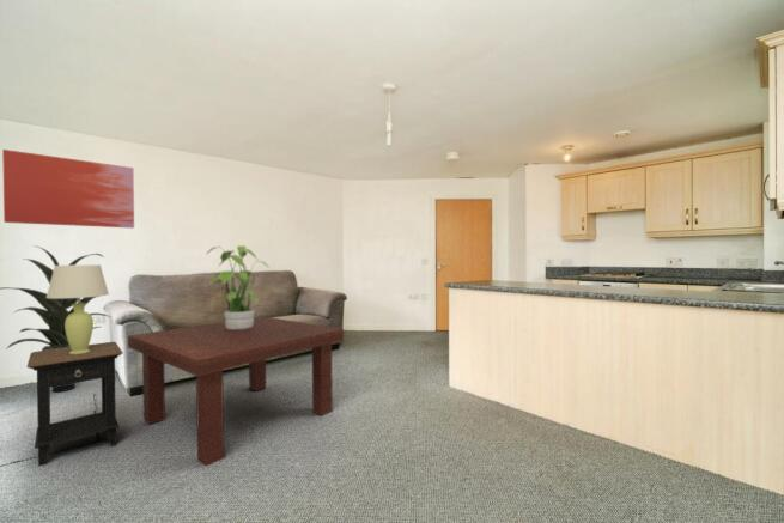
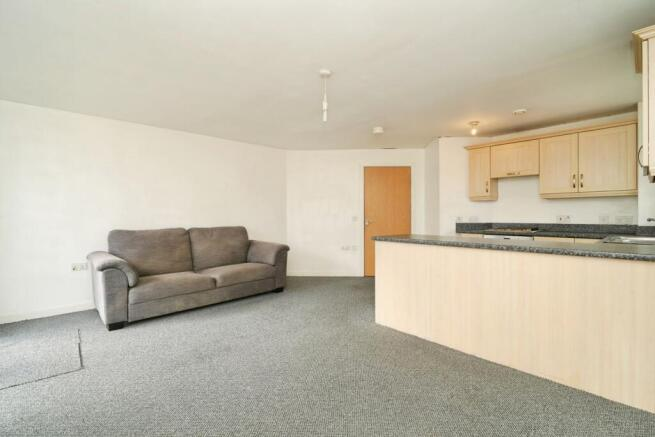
- side table (77, 382)
- coffee table (235, 366)
- wall art (74, 193)
- indoor plant (55, 317)
- potted plant (233, 286)
- table lamp (79, 308)
